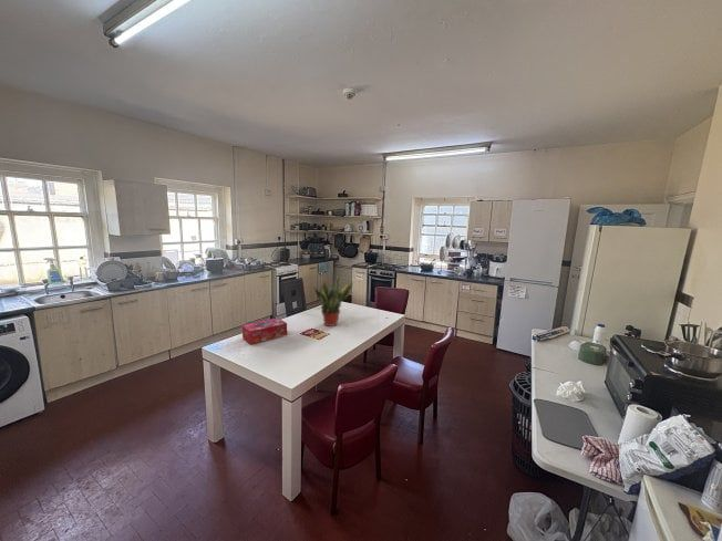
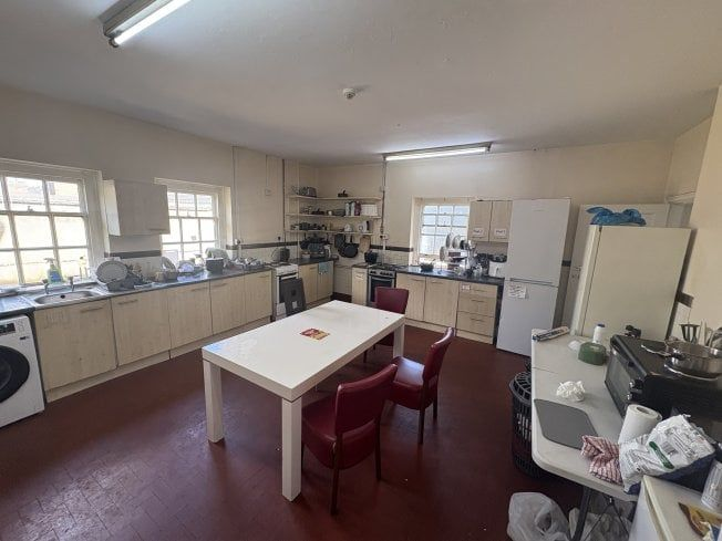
- tissue box (265, 330)
- potted plant (332, 298)
